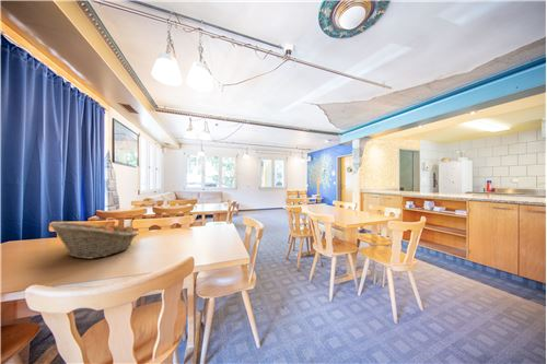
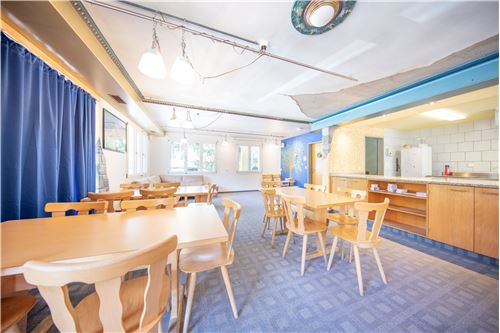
- fruit basket (96, 234)
